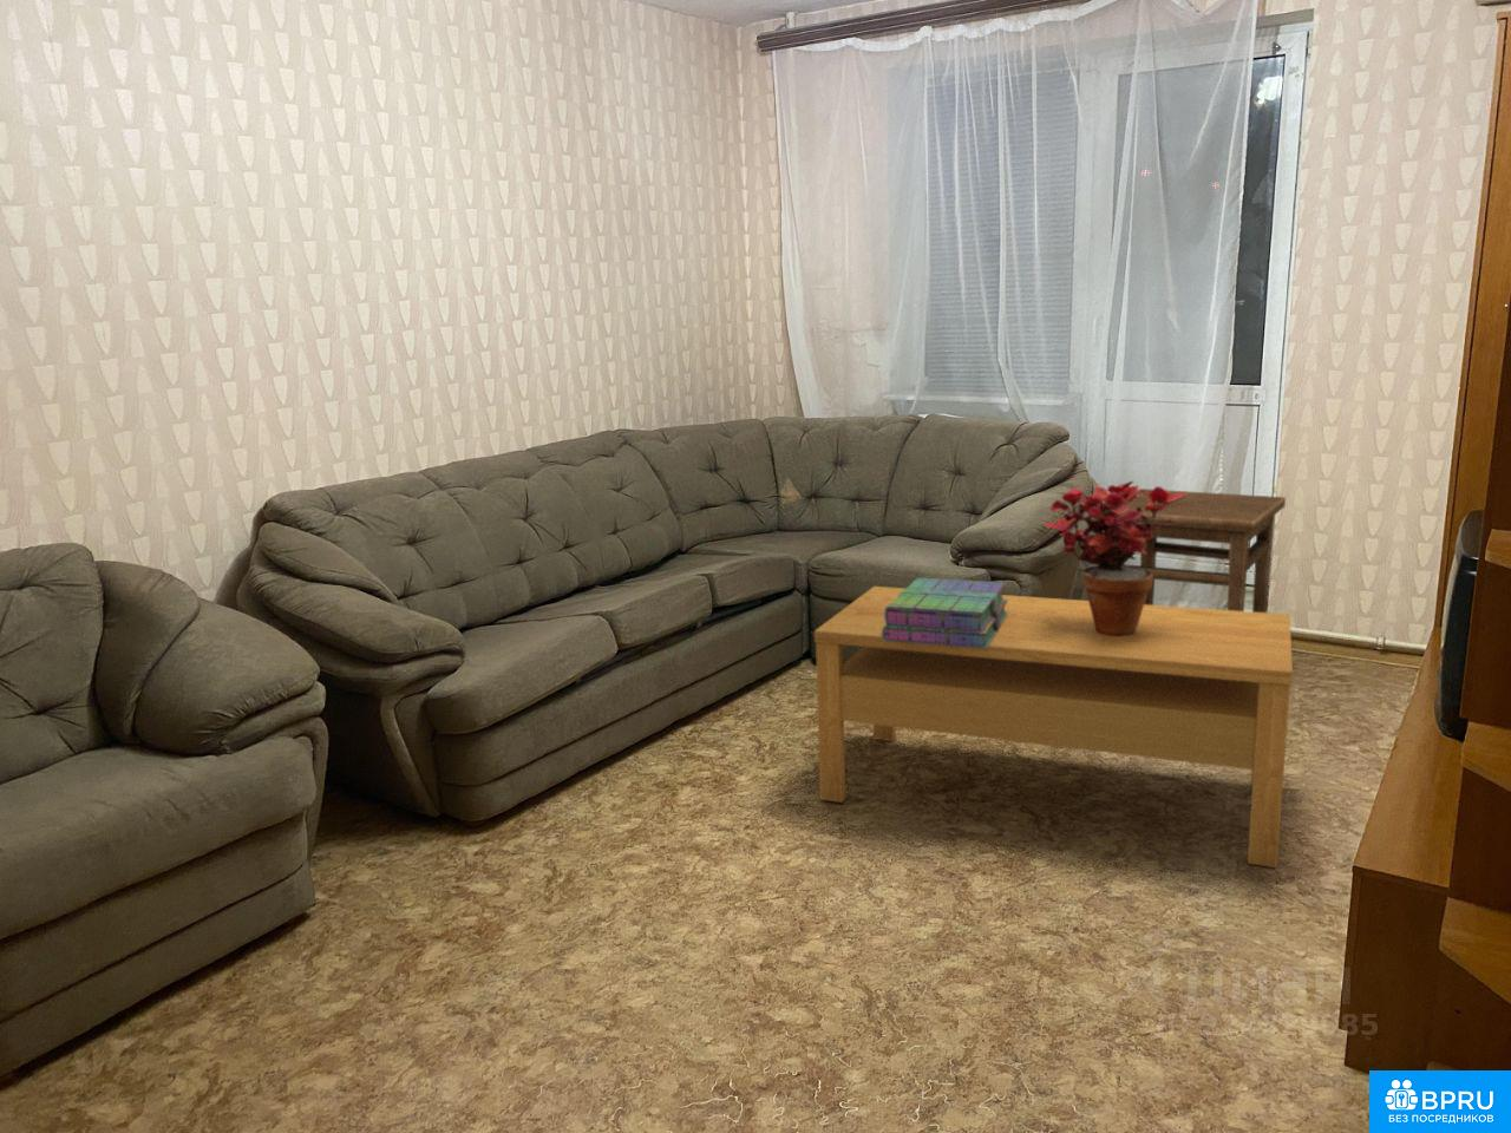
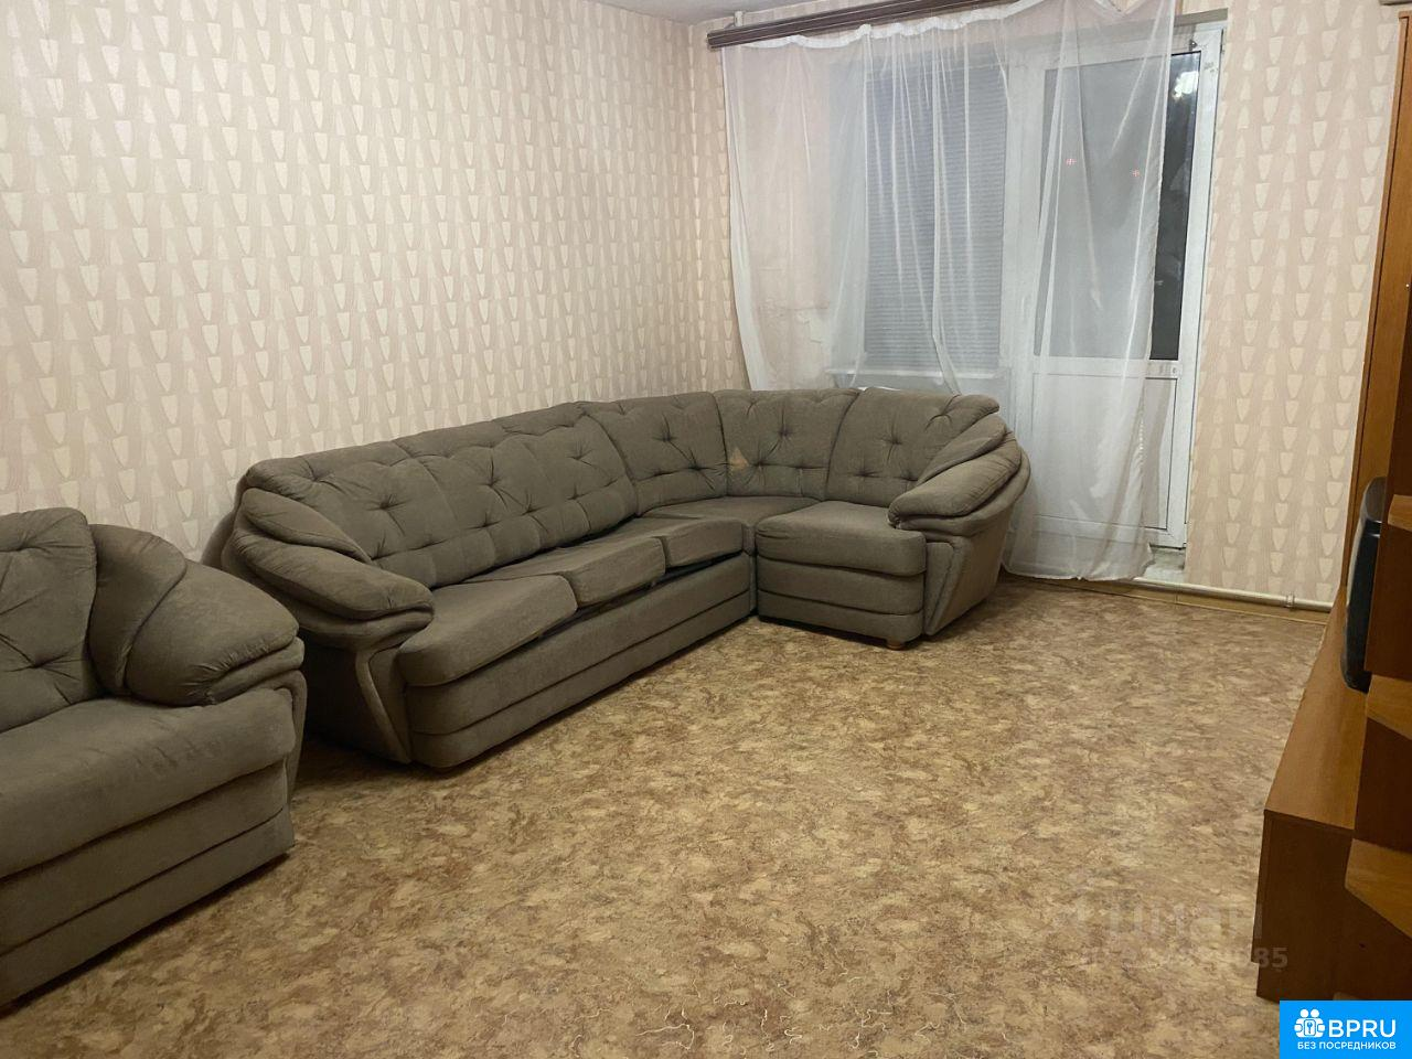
- potted plant (1109, 555)
- coffee table (1049, 708)
- side table (1189, 582)
- stack of books (947, 609)
